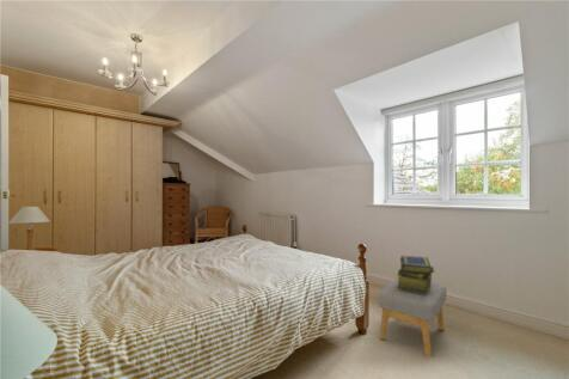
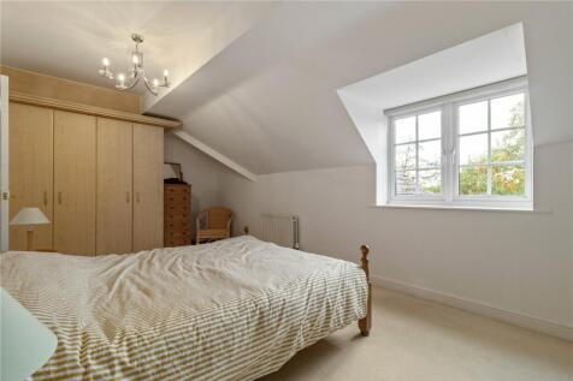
- footstool (412, 310)
- stack of books (415, 273)
